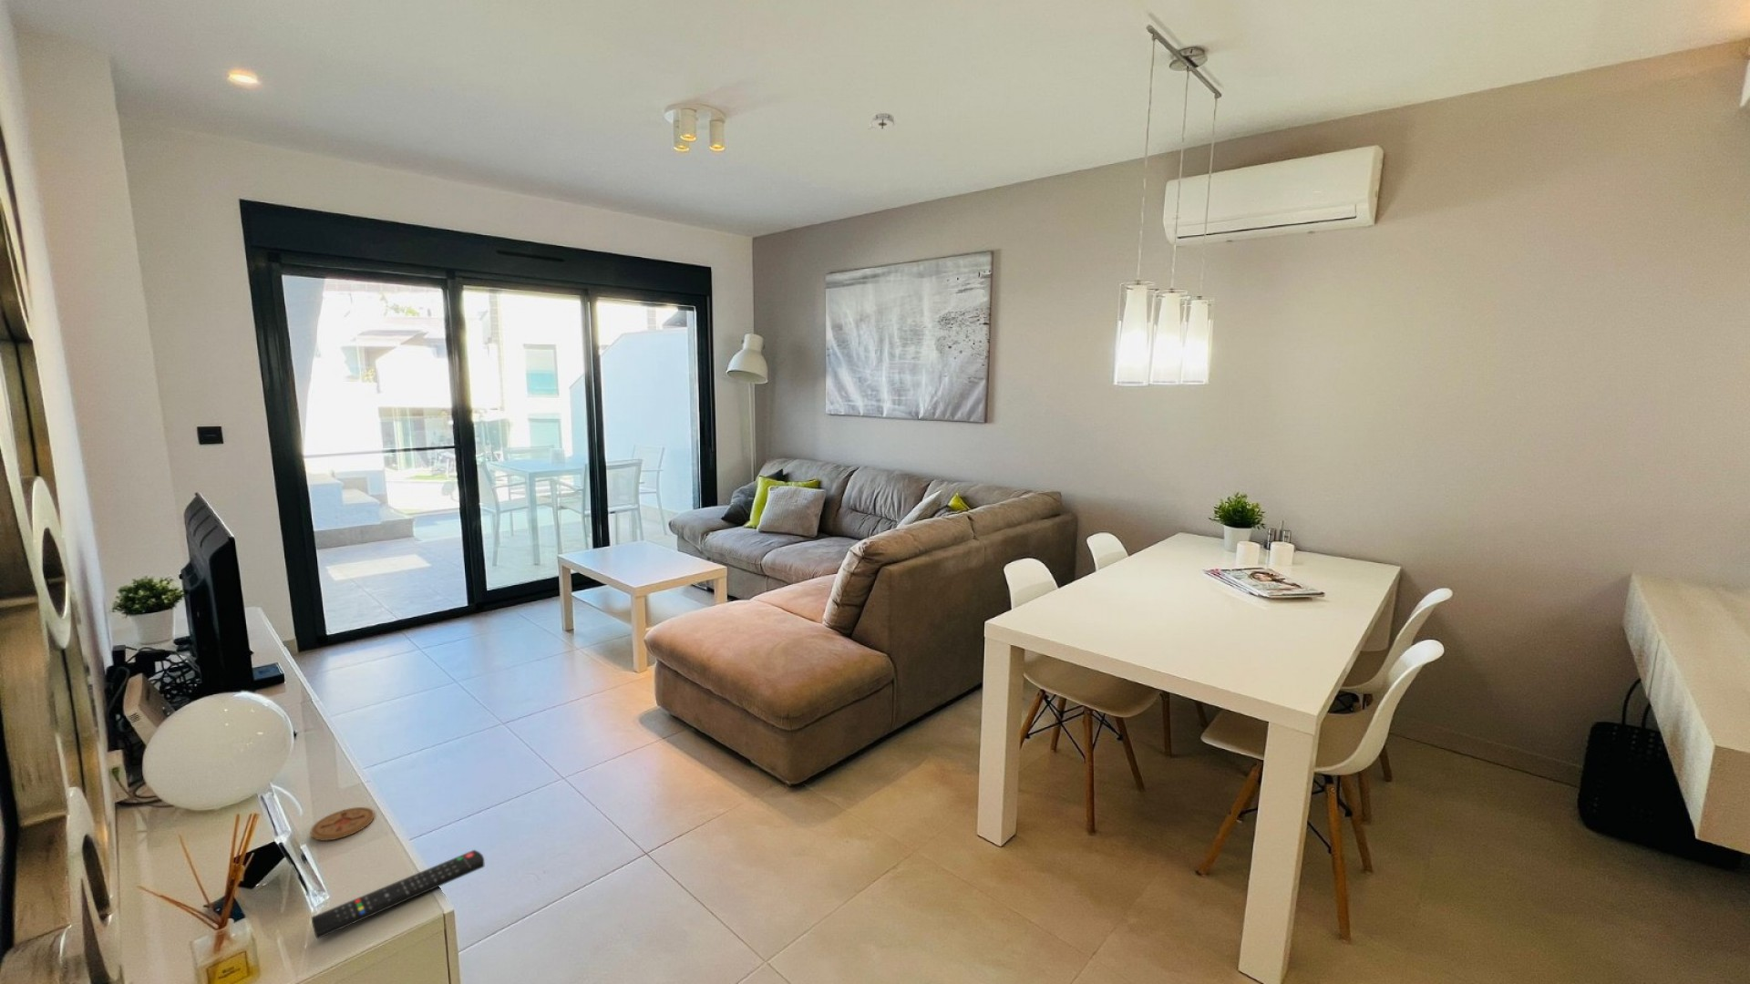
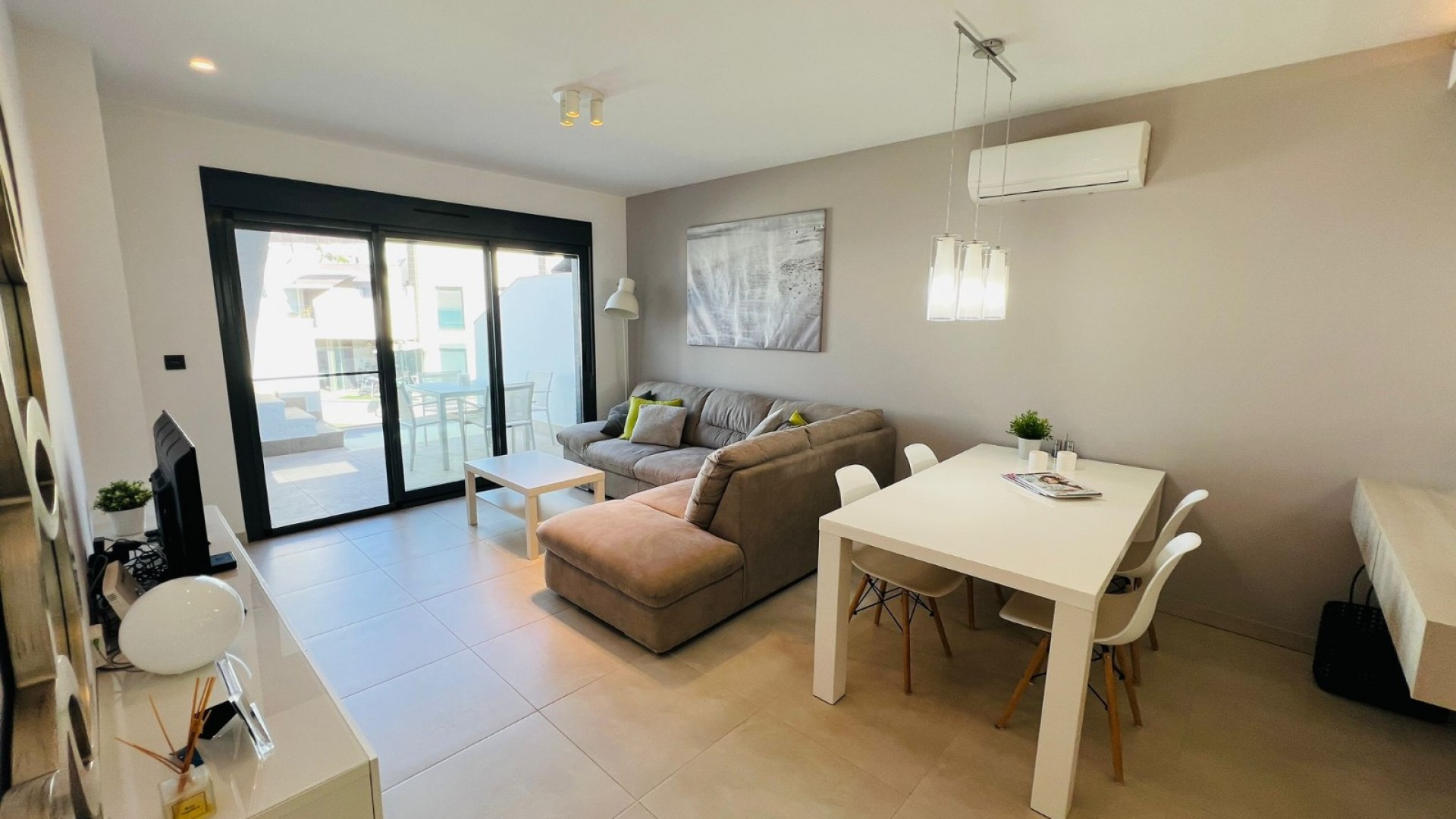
- remote control (405, 891)
- smoke detector (881, 120)
- coaster (343, 823)
